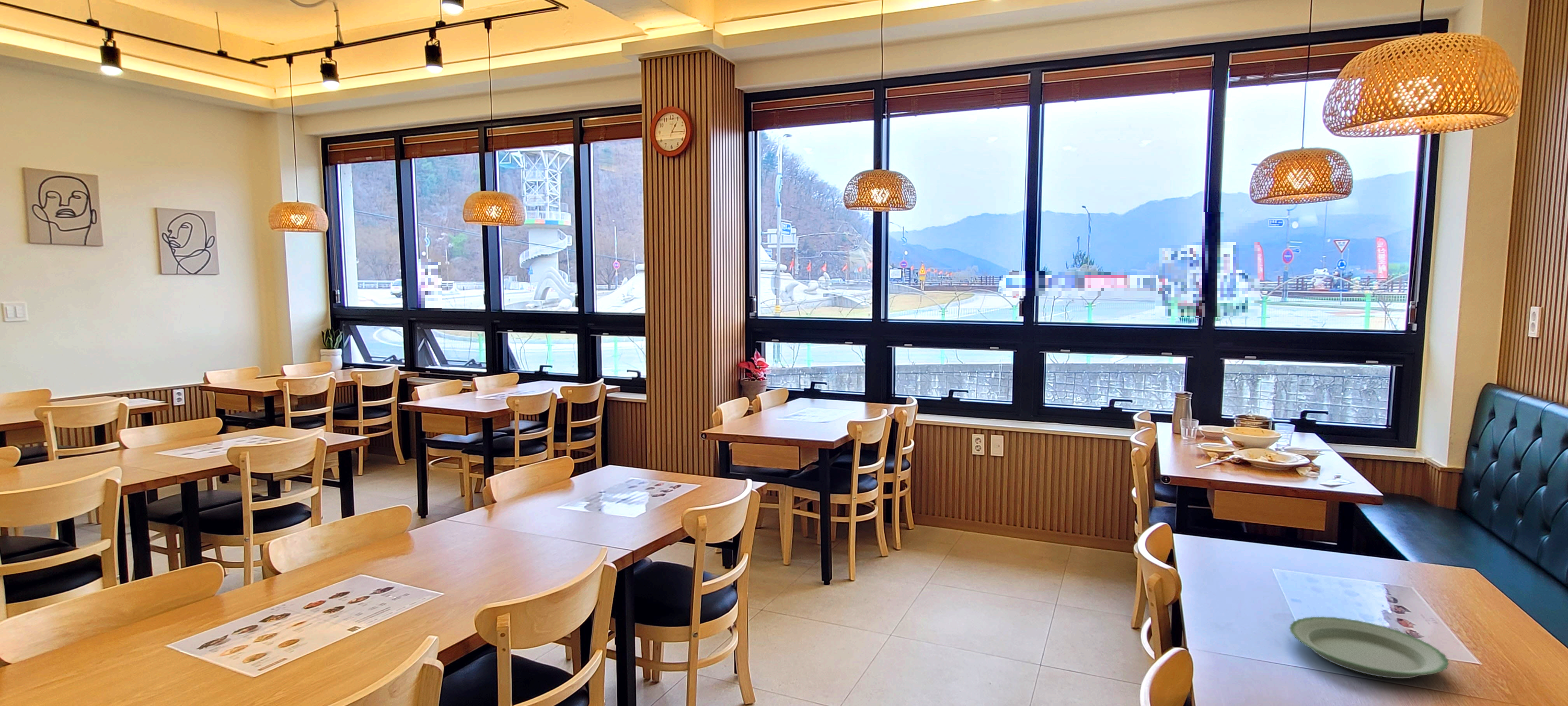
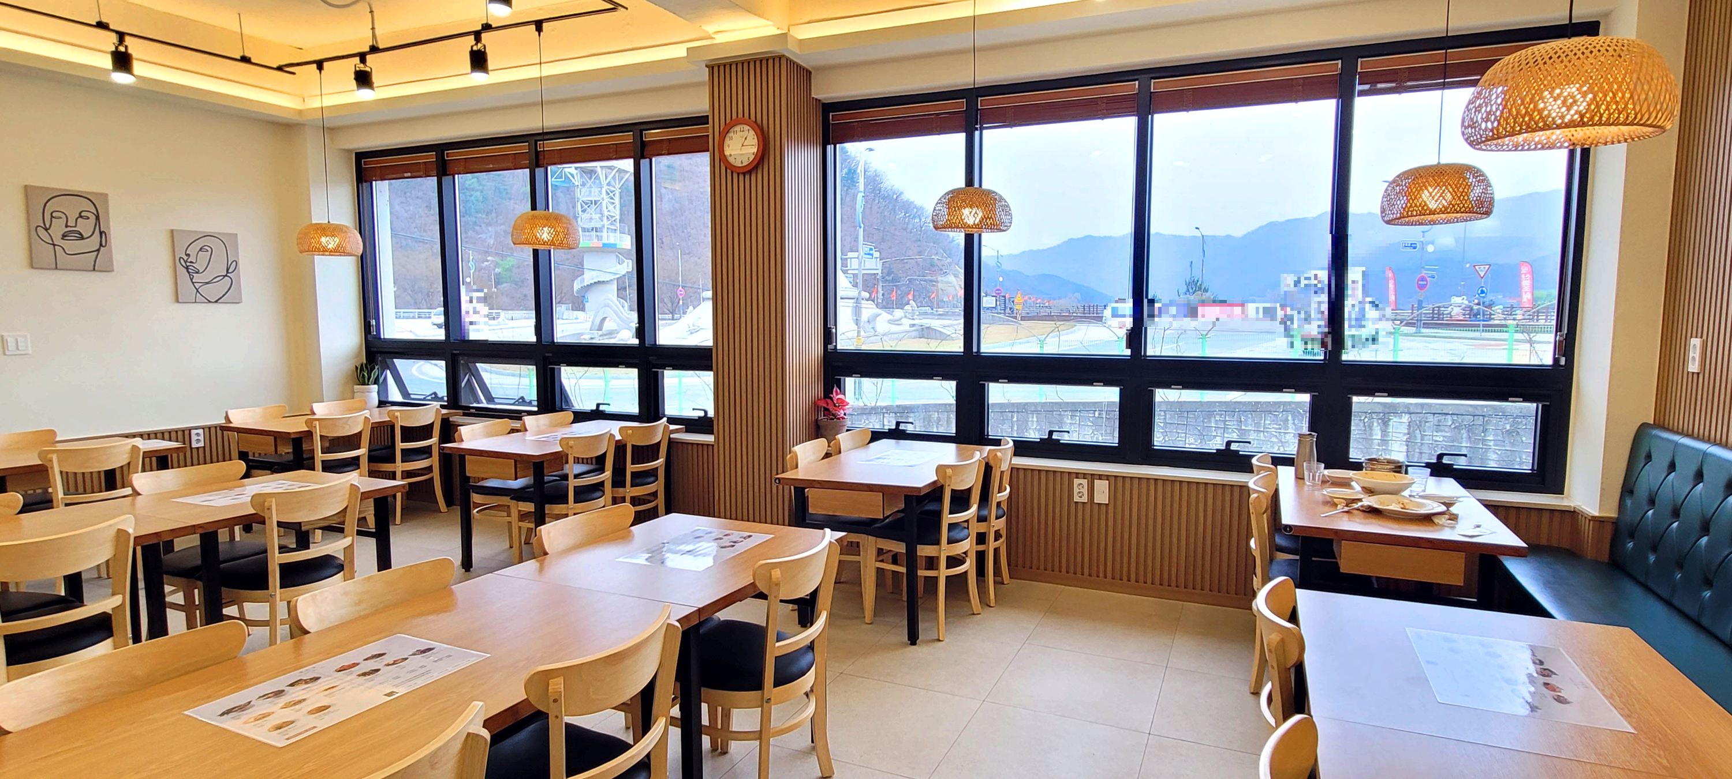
- plate (1365, 650)
